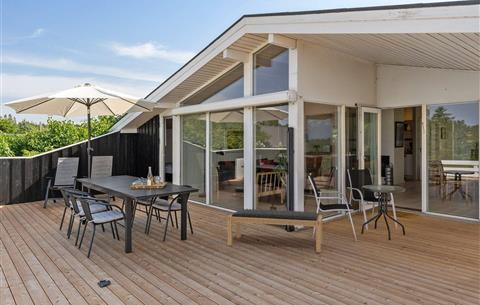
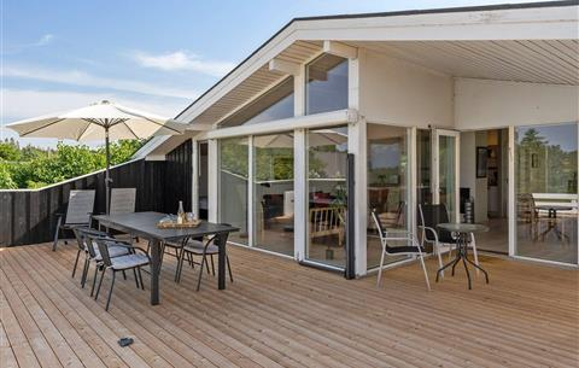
- bench (275, 223)
